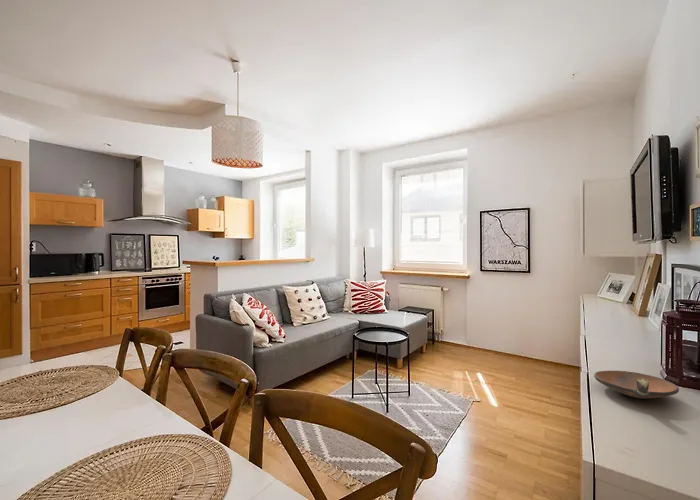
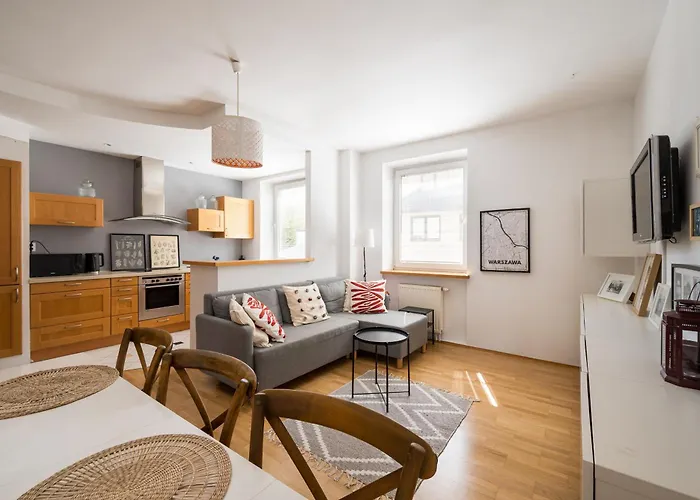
- bowl (635, 382)
